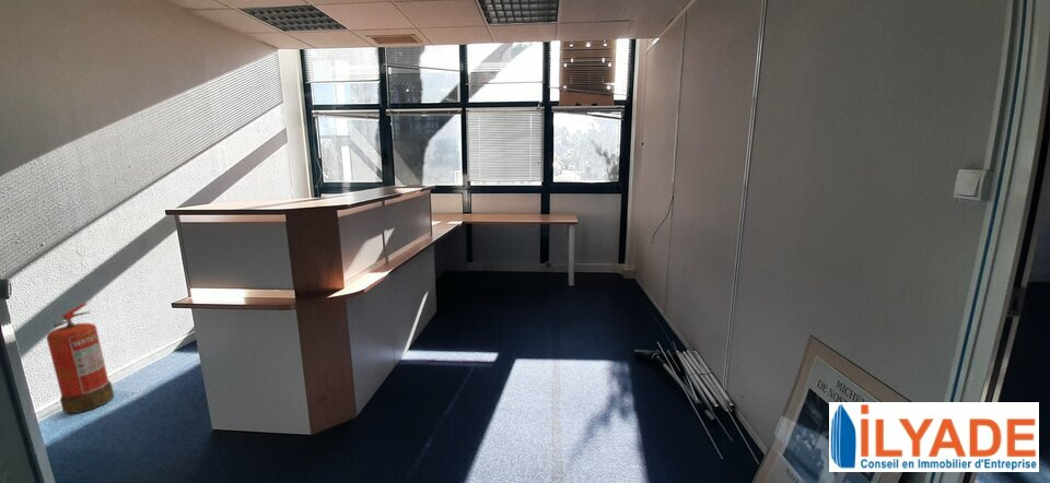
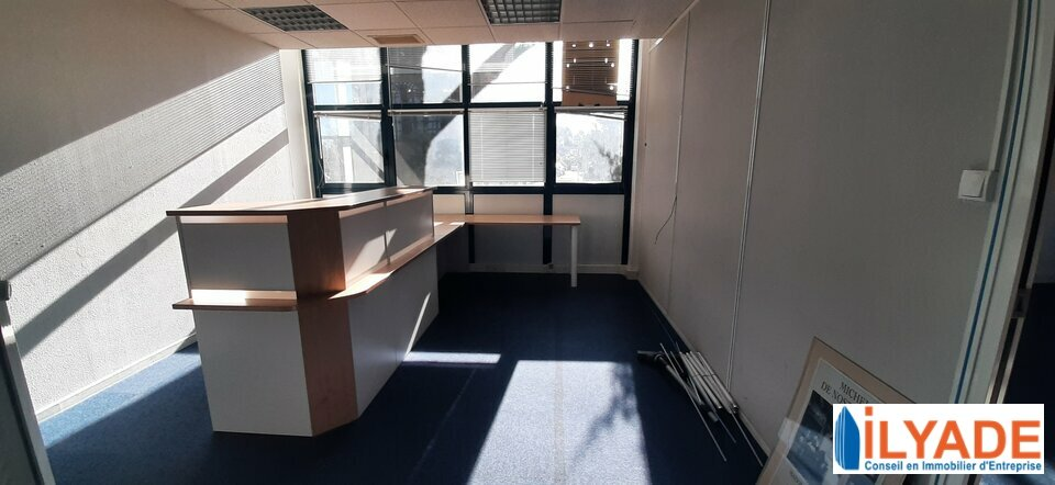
- fire extinguisher (78, 357)
